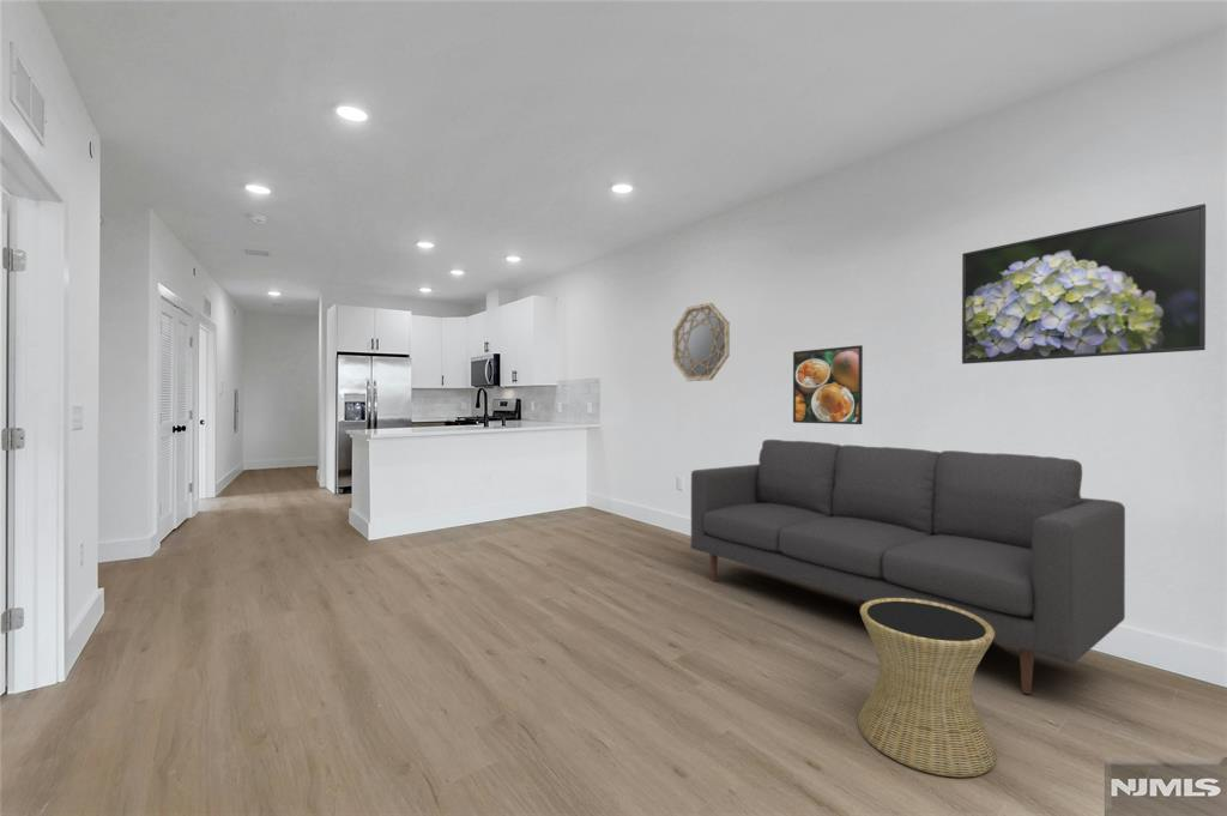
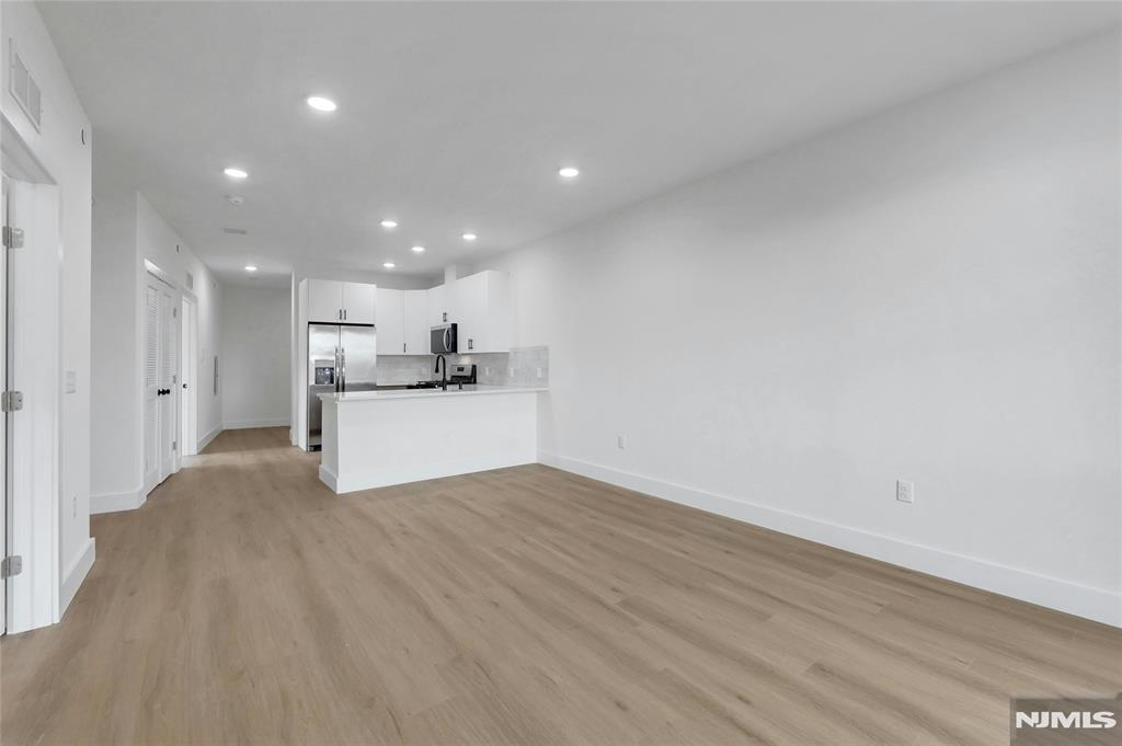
- side table (923, 677)
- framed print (826, 386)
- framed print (1066, 295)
- home mirror (699, 343)
- sofa (864, 528)
